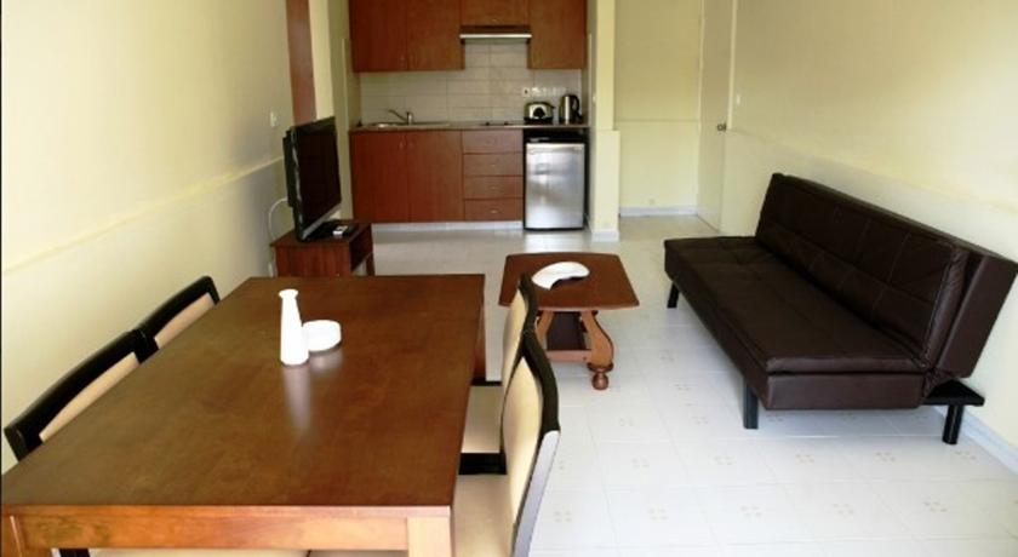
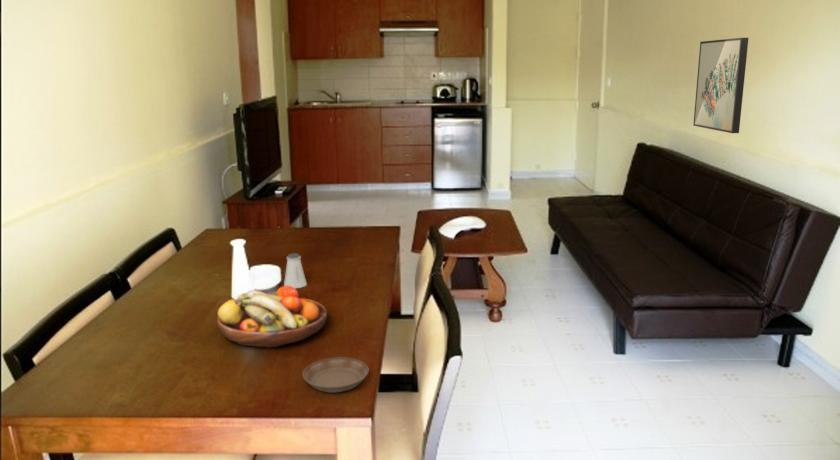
+ saltshaker (294, 269)
+ wall art (718, 85)
+ saucer (336, 376)
+ fruit bowl (272, 310)
